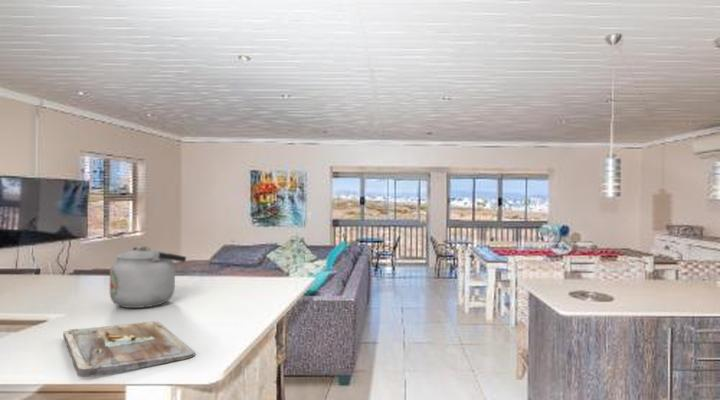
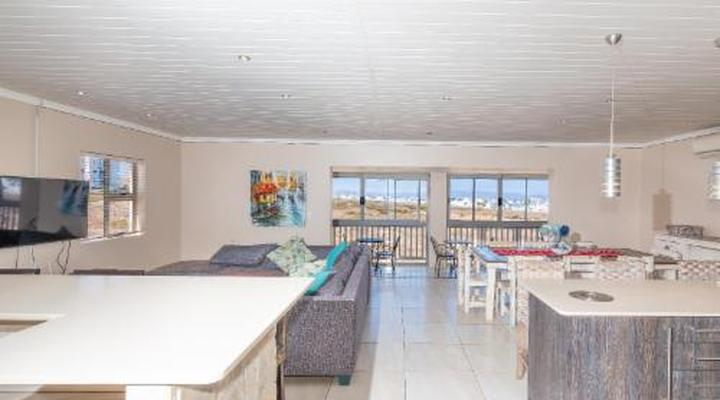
- cutting board (125, 336)
- kettle (142, 273)
